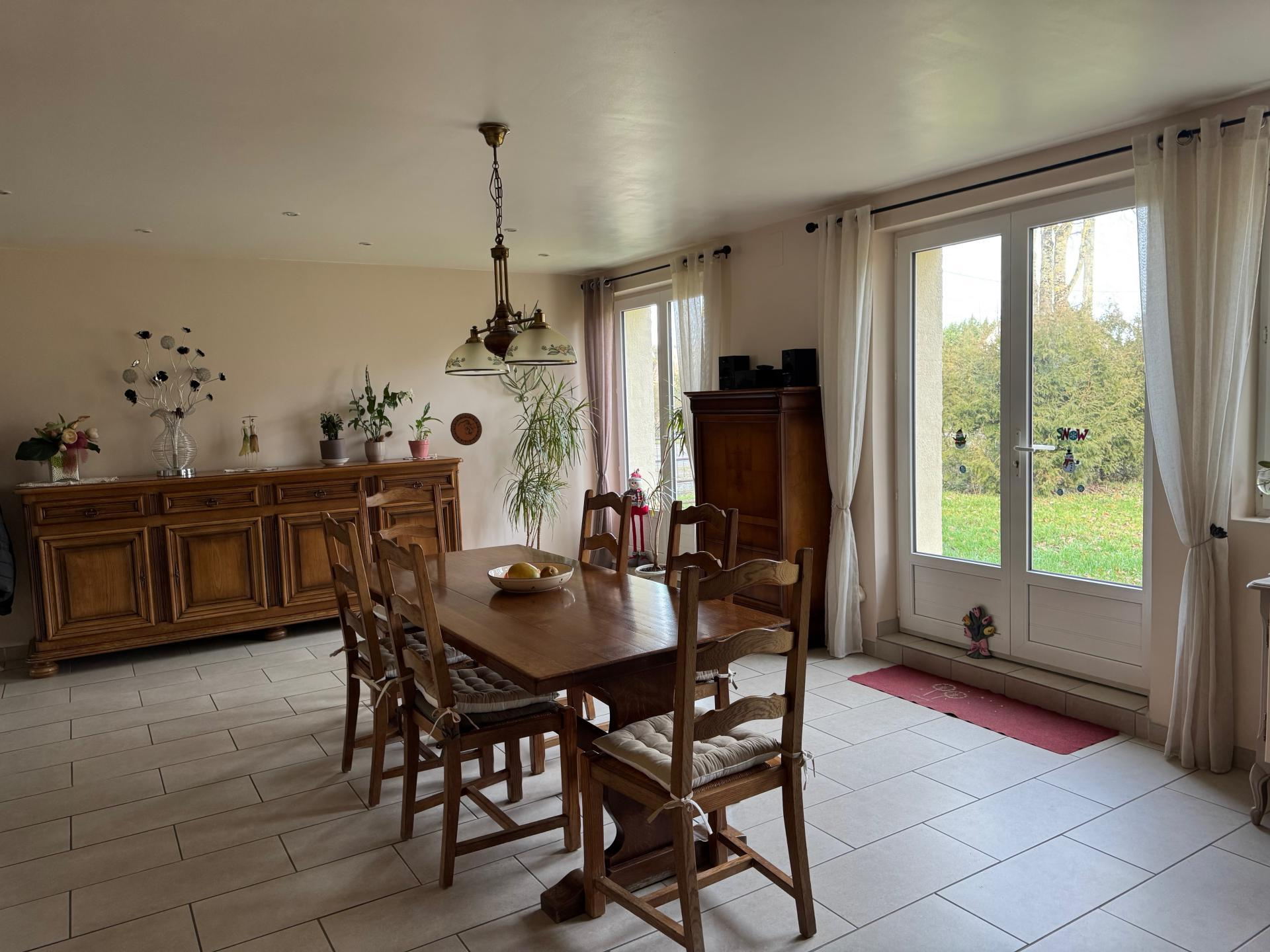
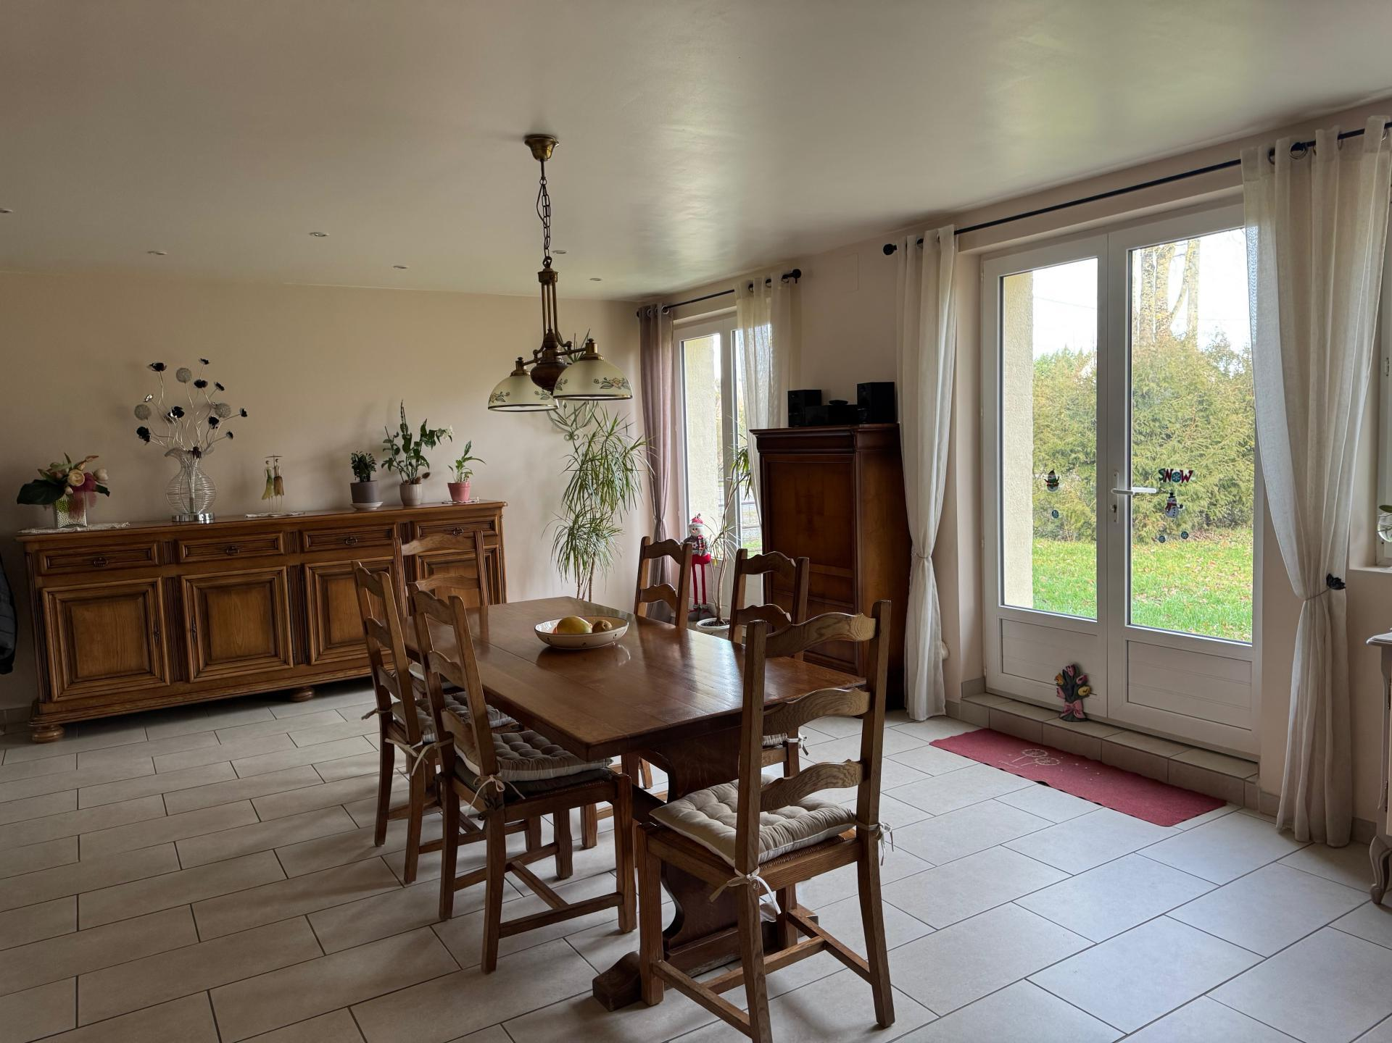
- decorative plate (466, 429)
